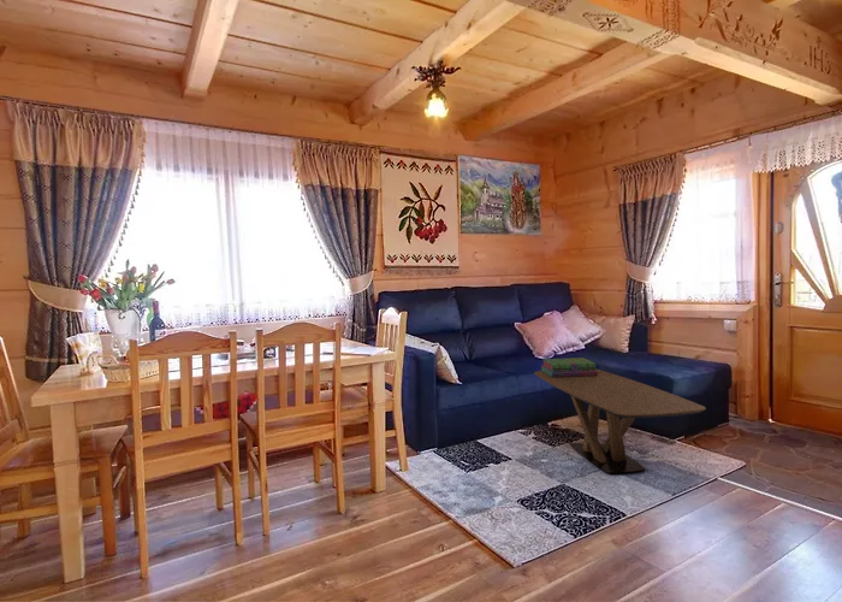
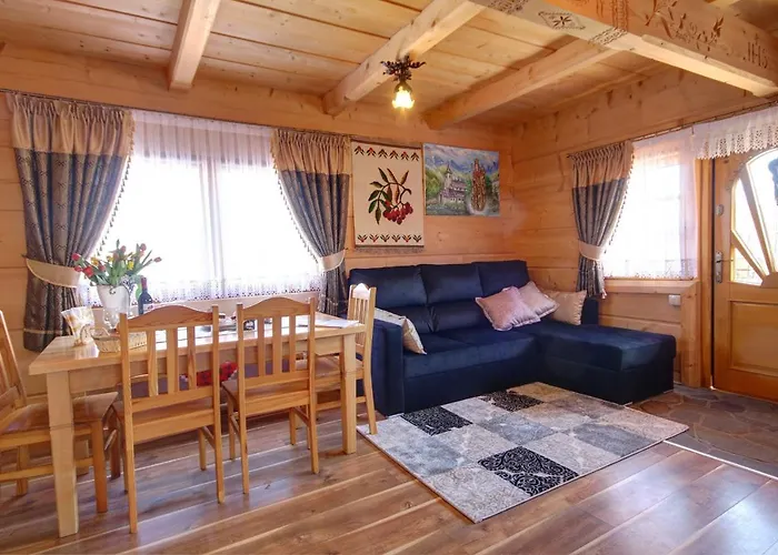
- coffee table (607, 421)
- stack of books (568, 366)
